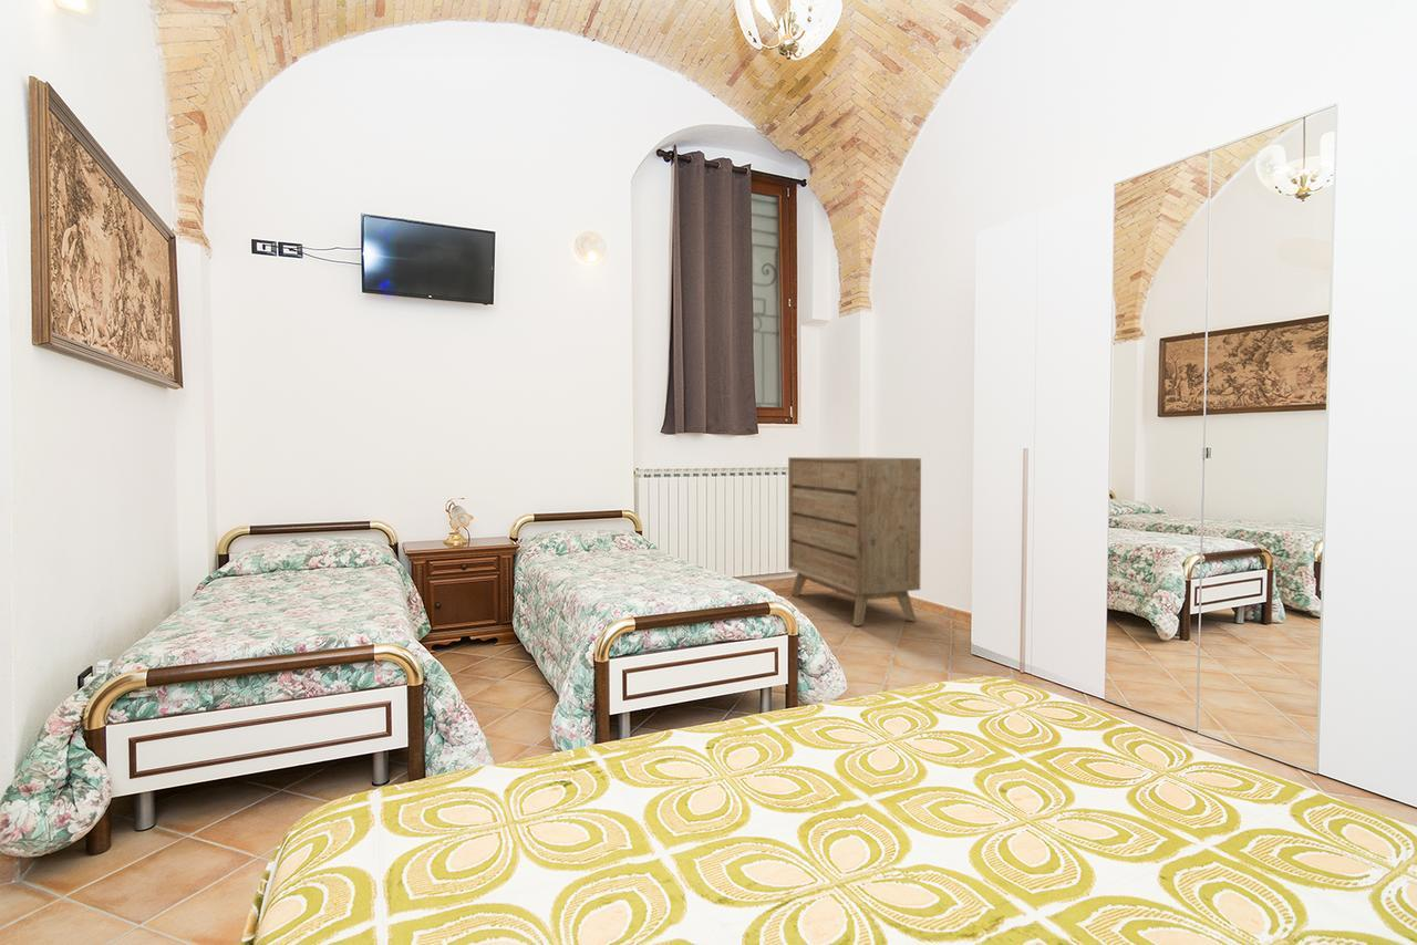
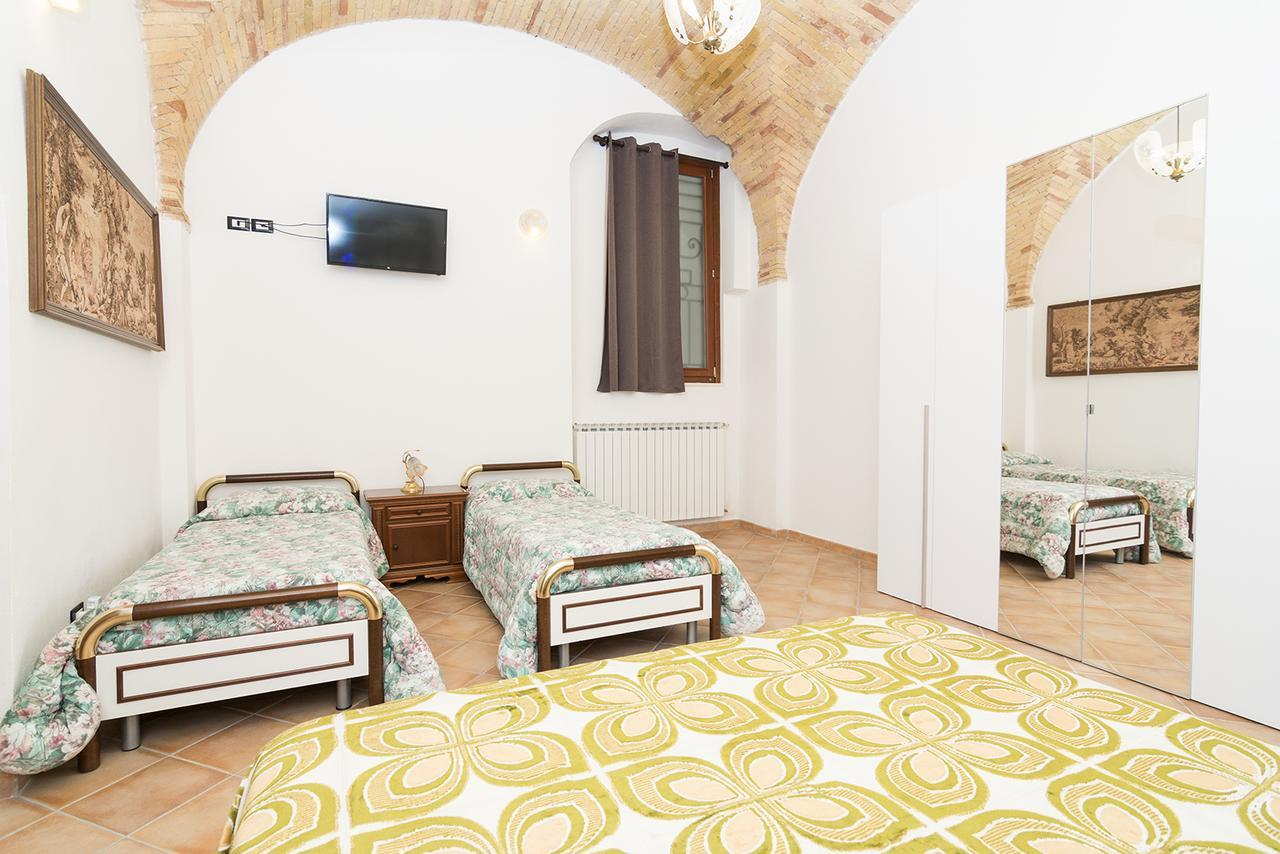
- dresser (848, 532)
